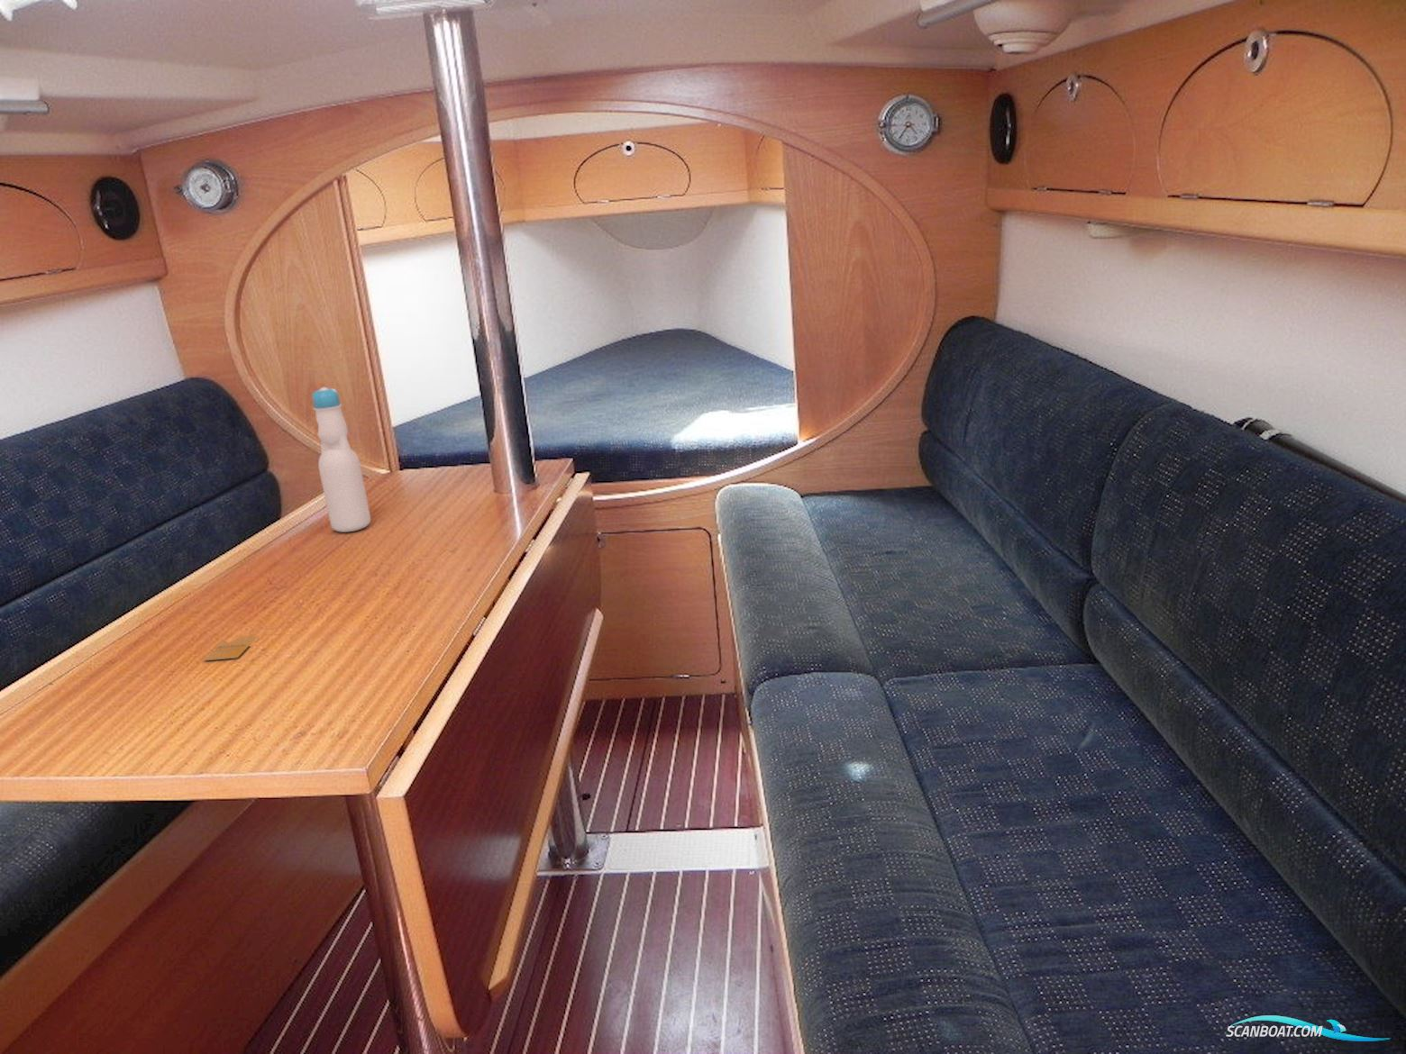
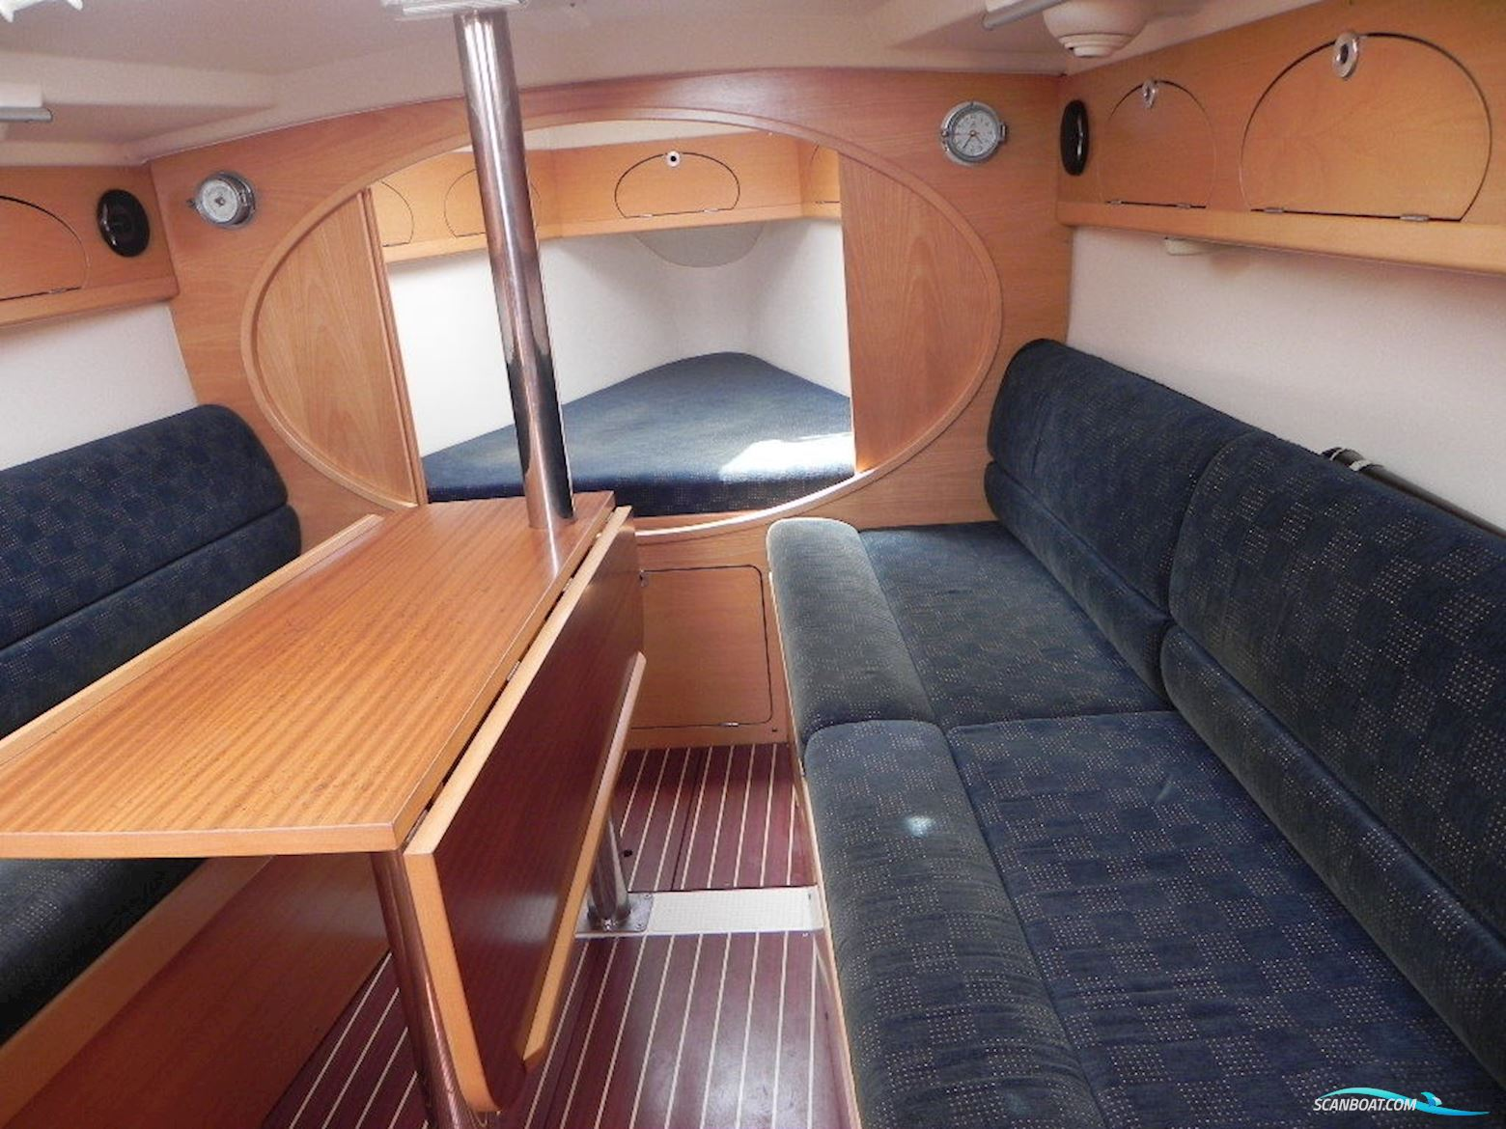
- bottle (338, 458)
- playing card (230, 647)
